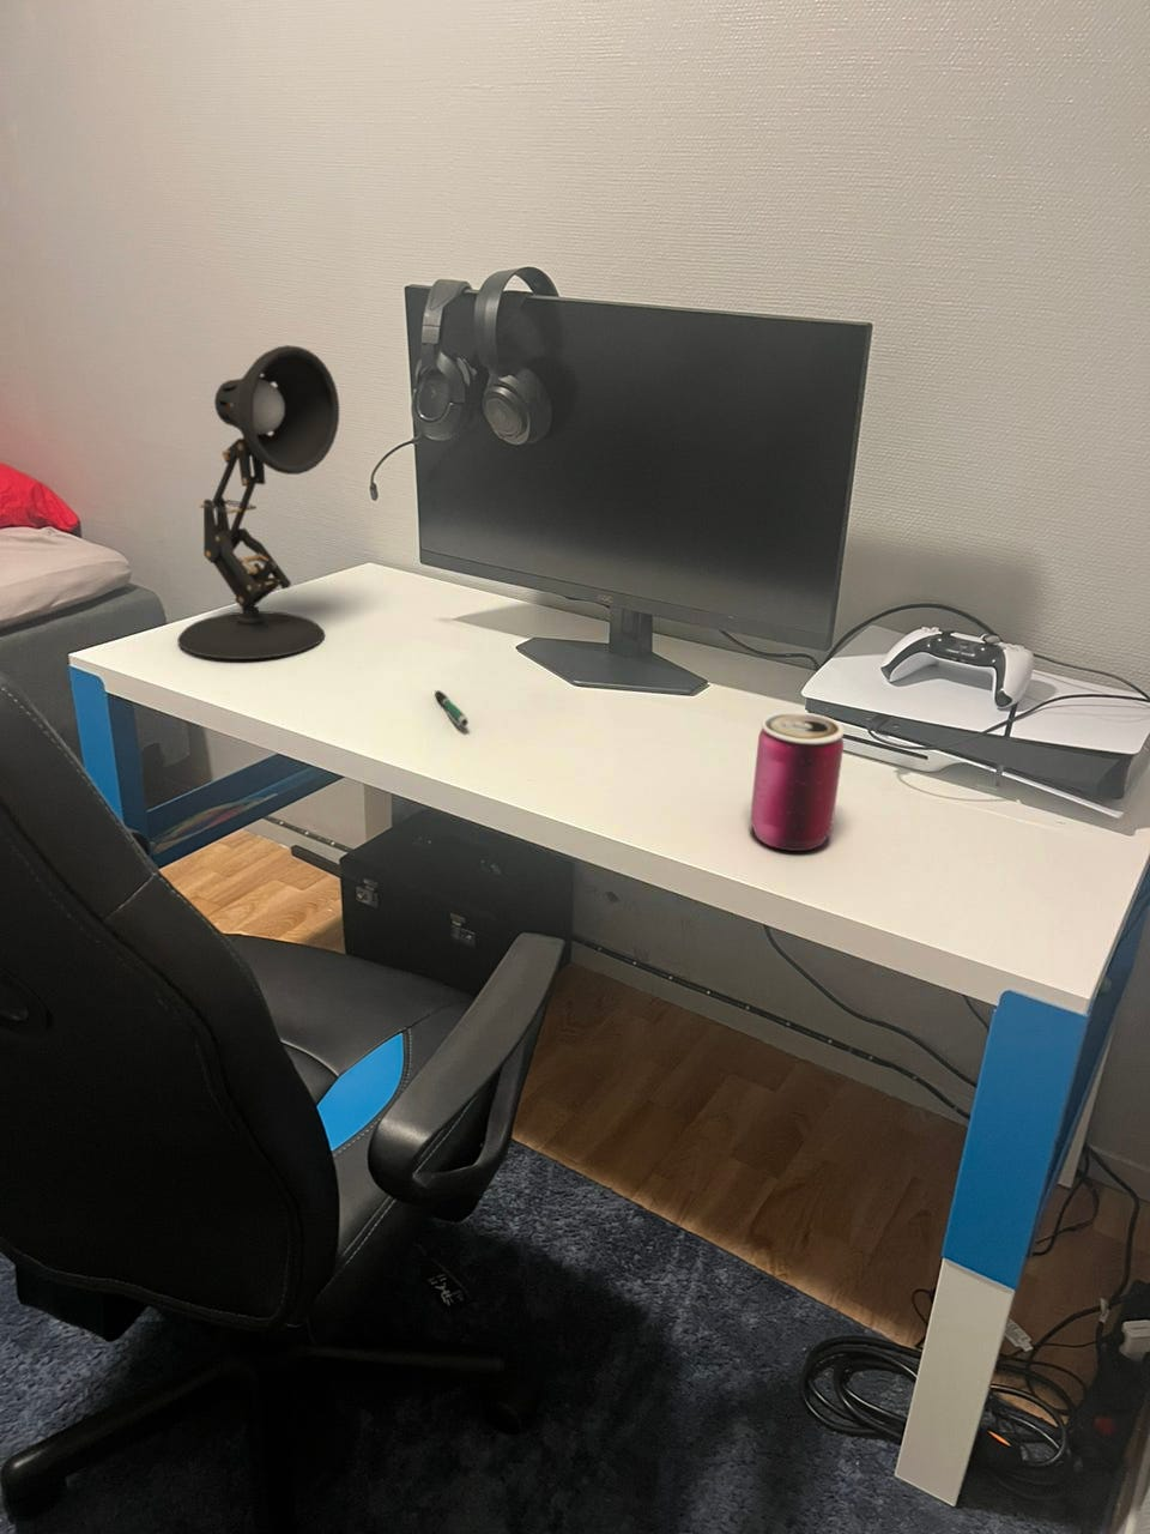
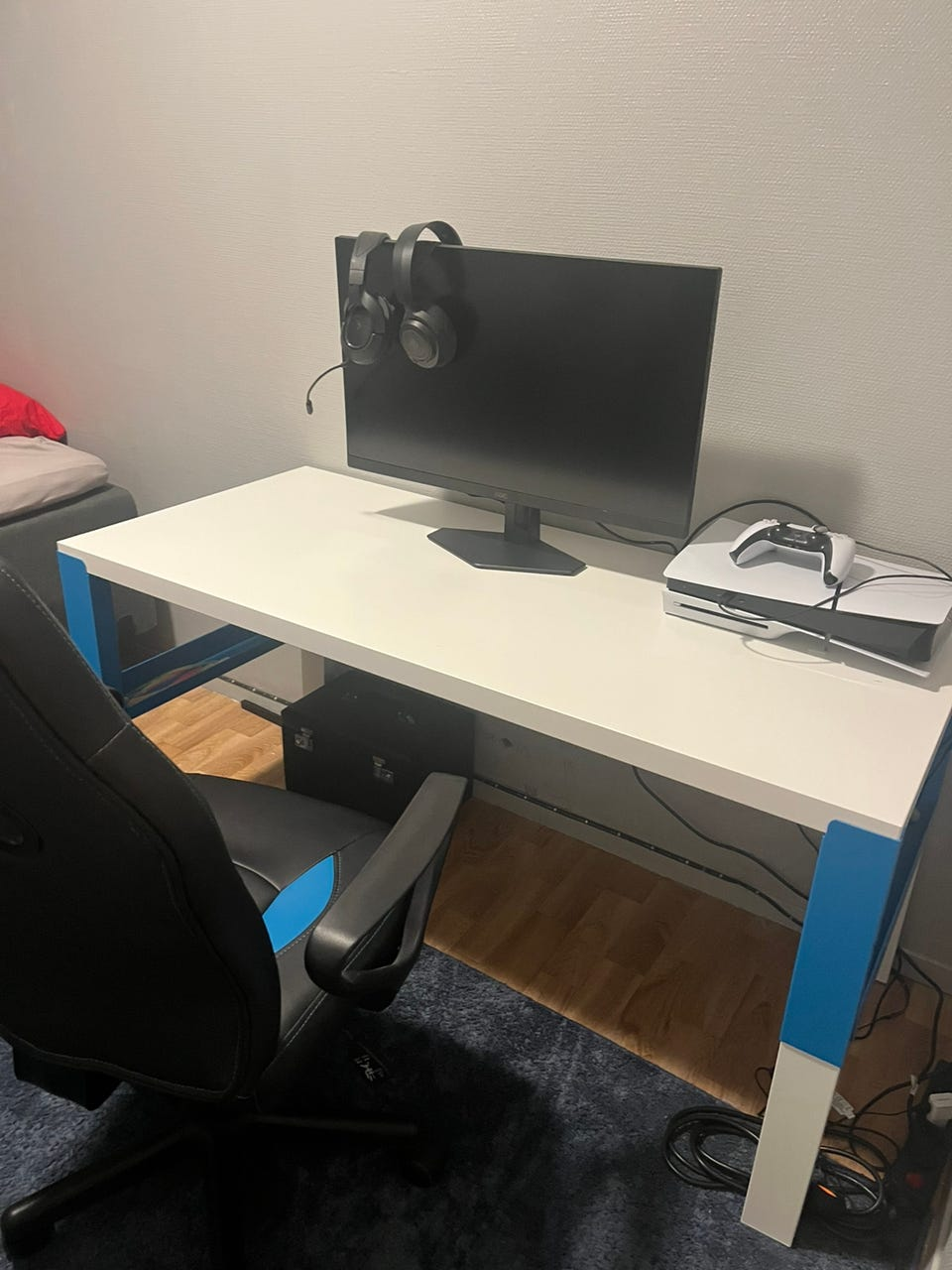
- desk lamp (244, 496)
- can (795, 781)
- pen (449, 705)
